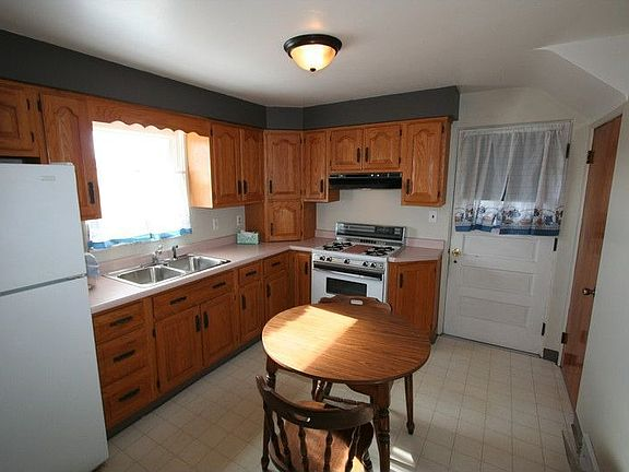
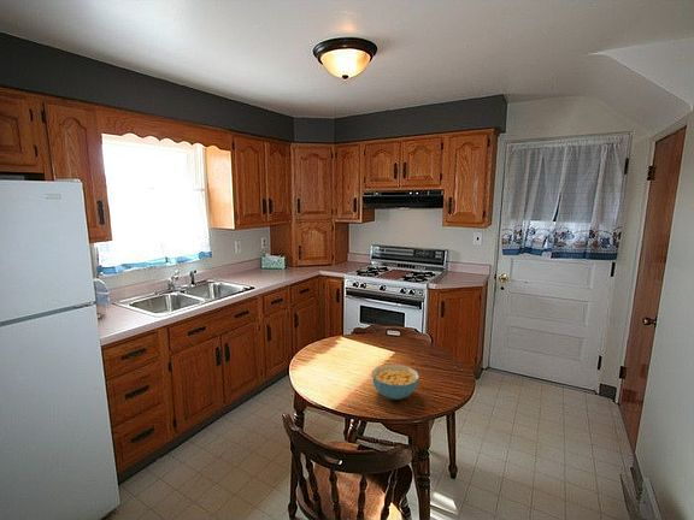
+ cereal bowl (394, 384)
